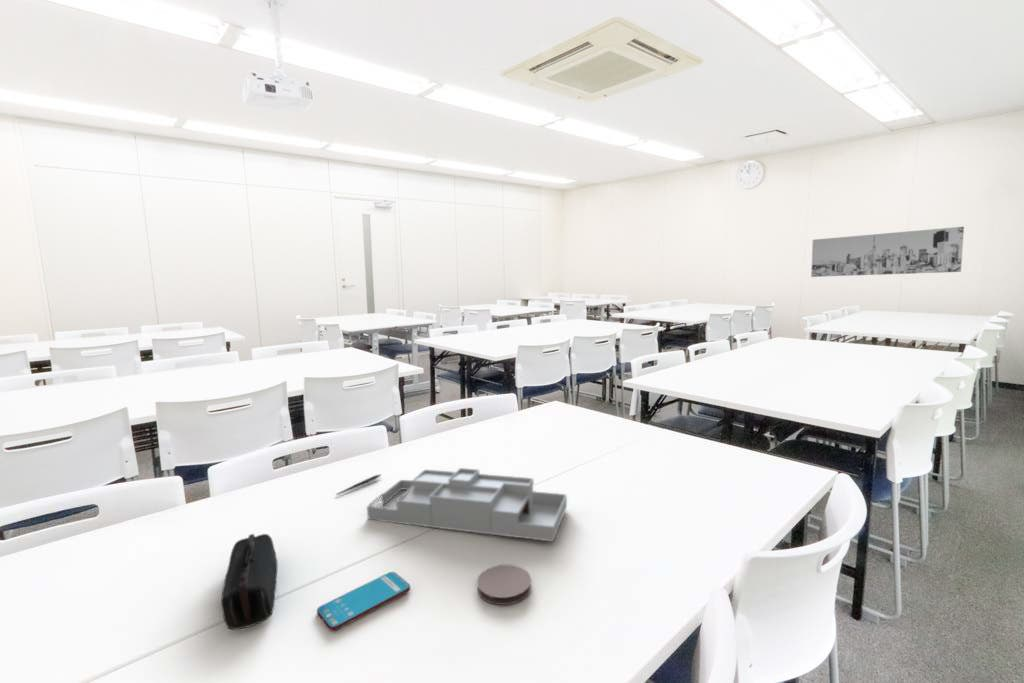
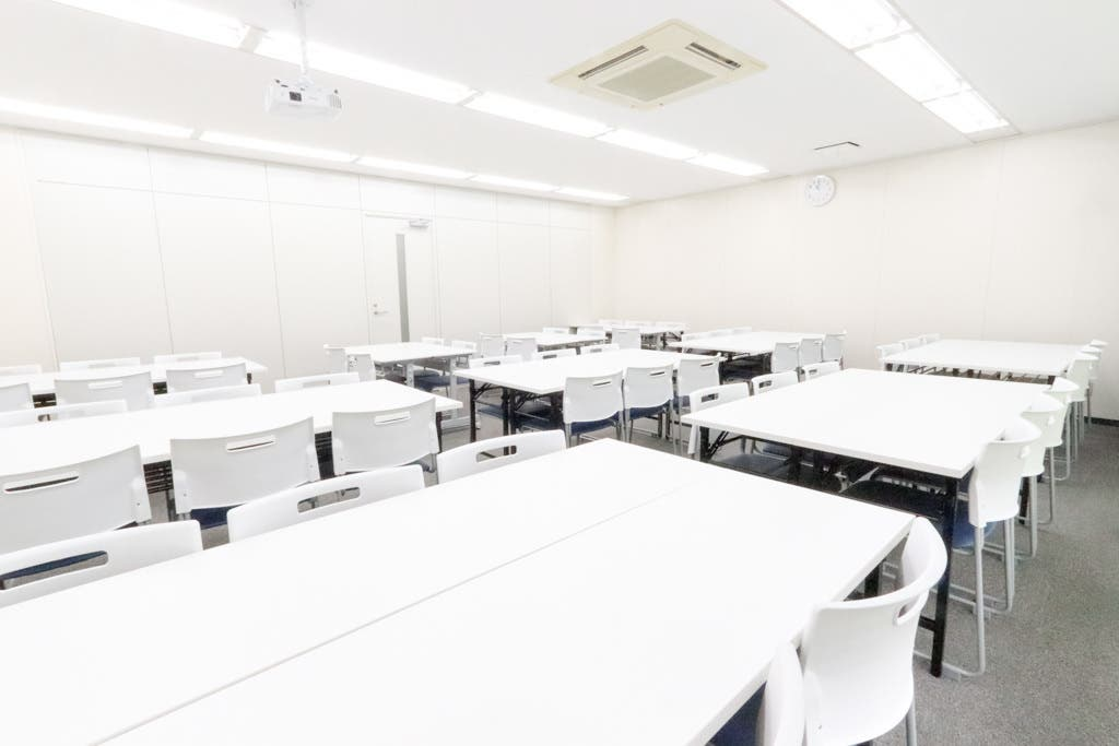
- coaster (504, 583)
- desk organizer (467, 496)
- pen (359, 483)
- wall art (880, 254)
- pencil case (249, 566)
- smartphone (365, 598)
